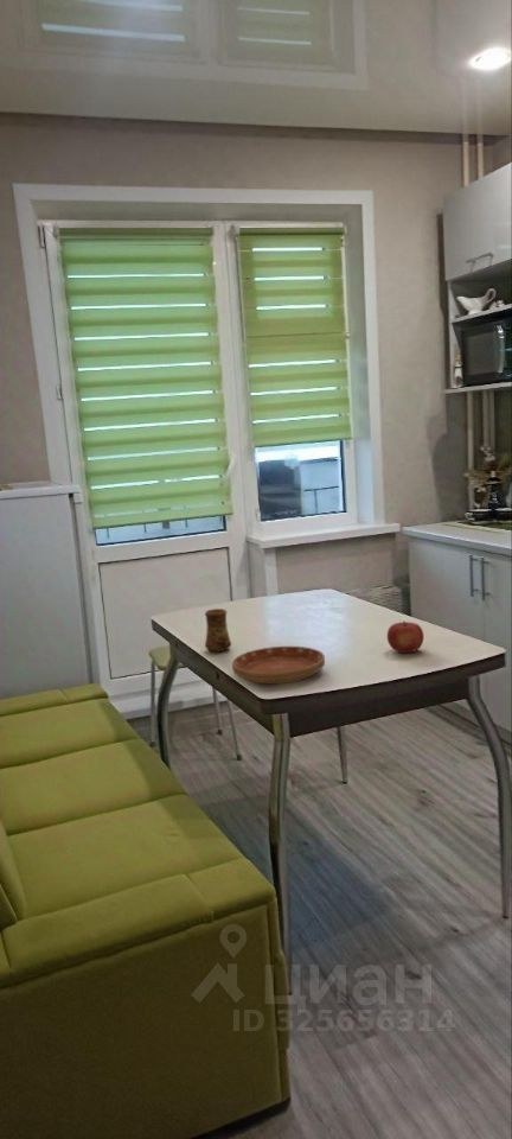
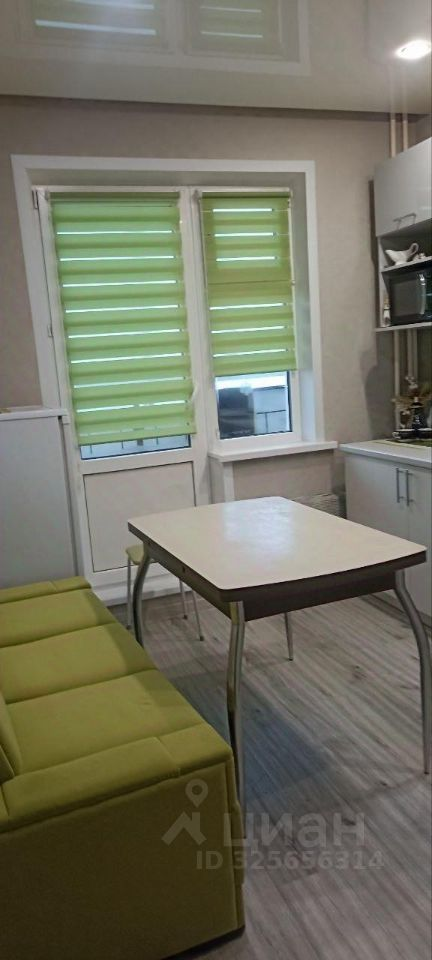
- saucer (279, 664)
- cup (217, 630)
- fruit (405, 635)
